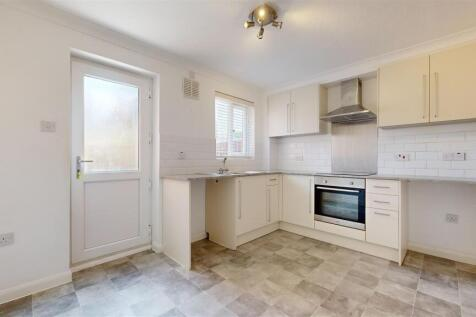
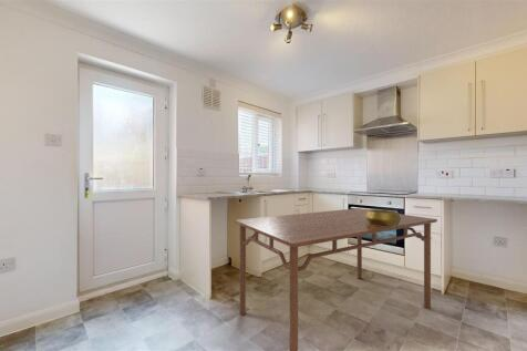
+ dining table (337, 252)
+ decorative bowl (382, 217)
